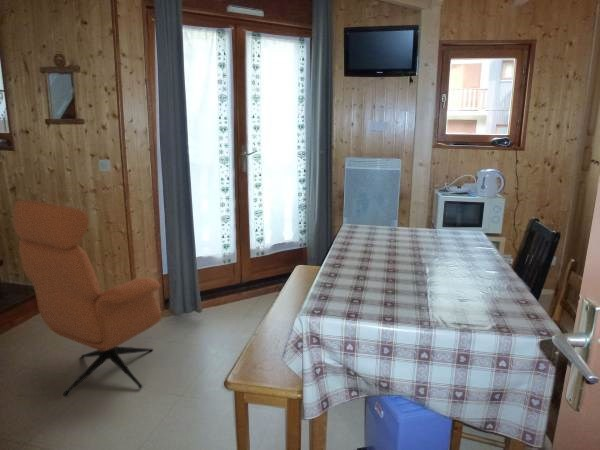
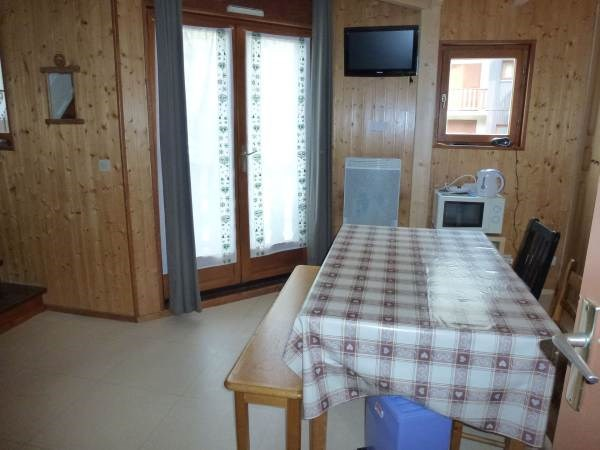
- armchair (97, 287)
